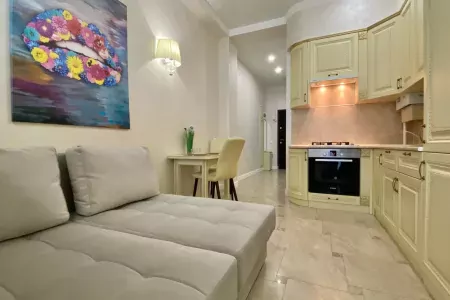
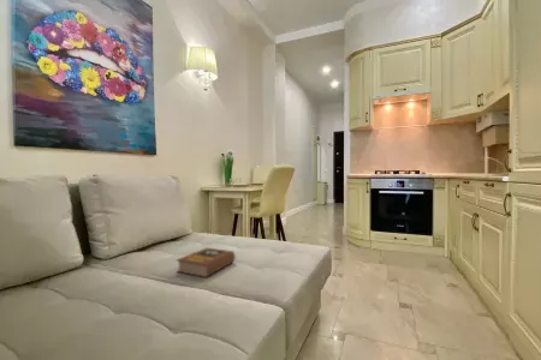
+ book (208, 260)
